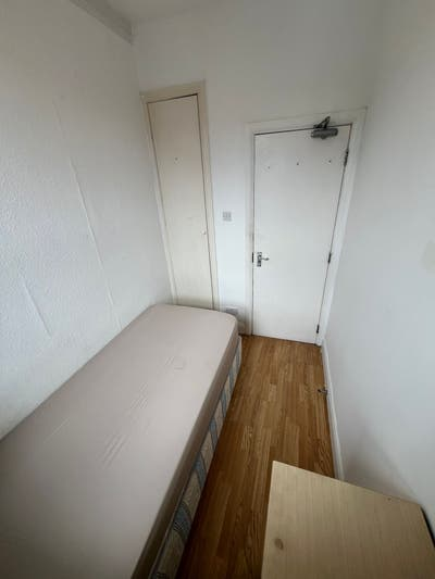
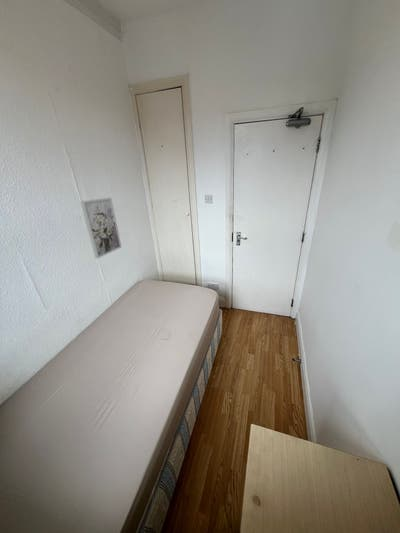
+ wall art (103, 227)
